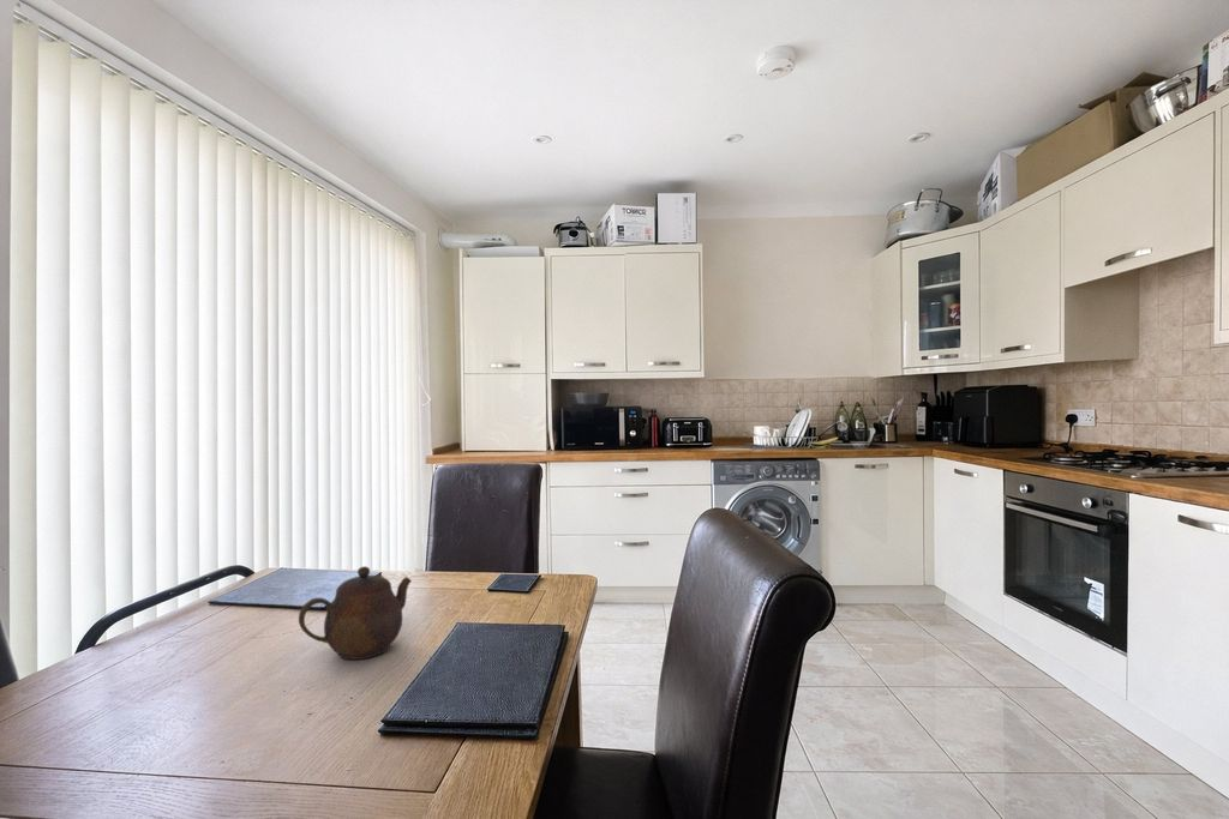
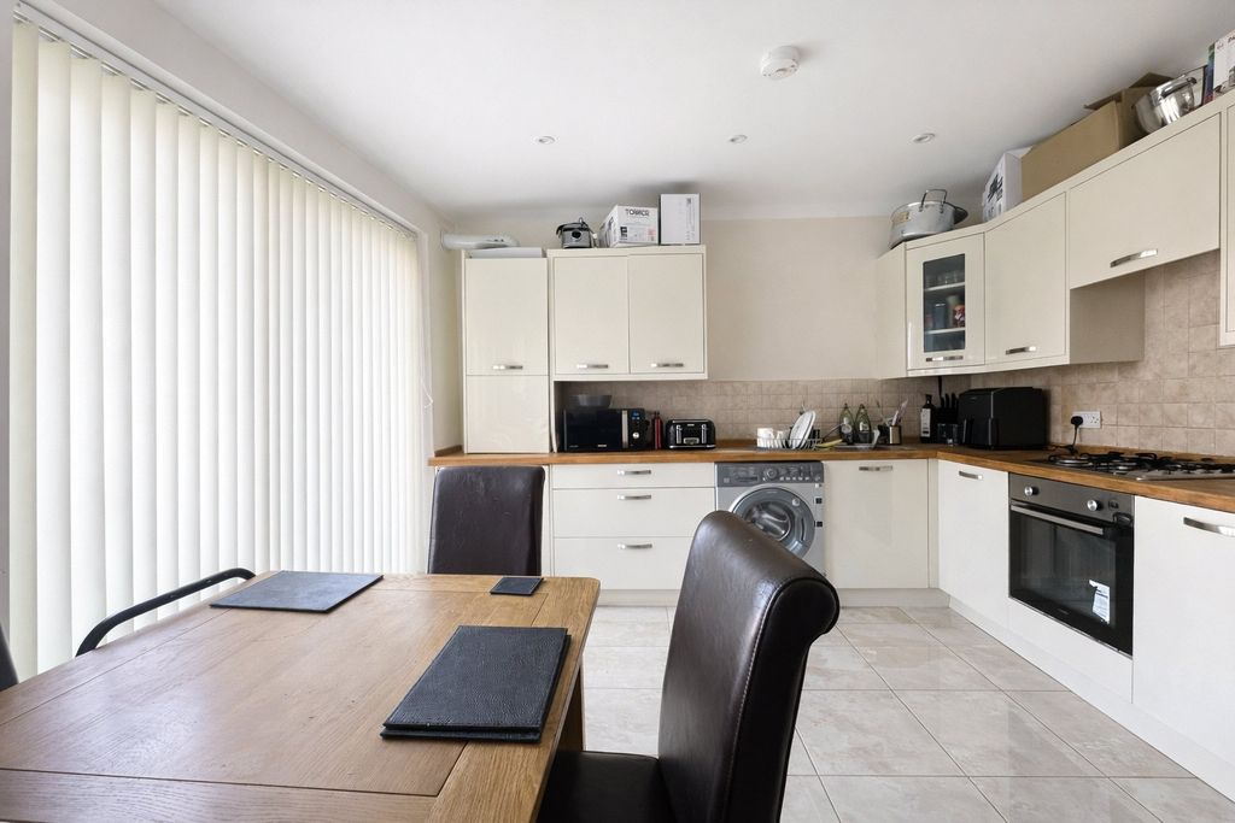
- teapot (359, 609)
